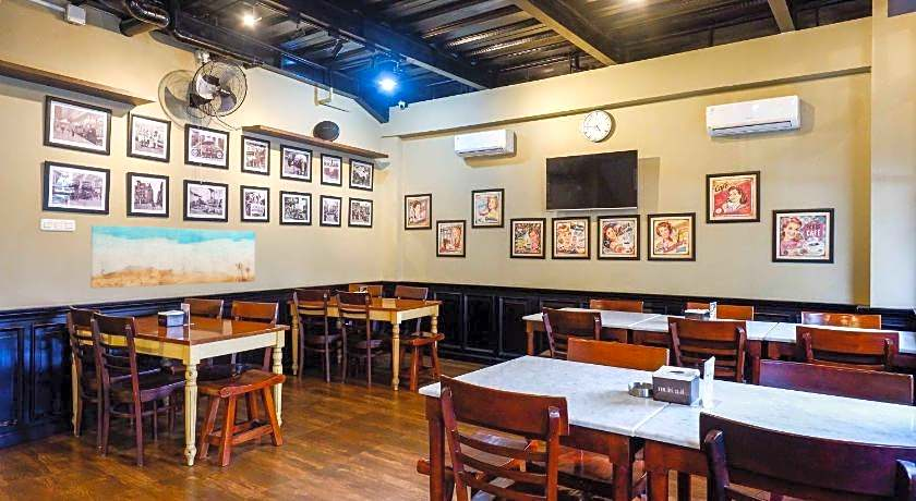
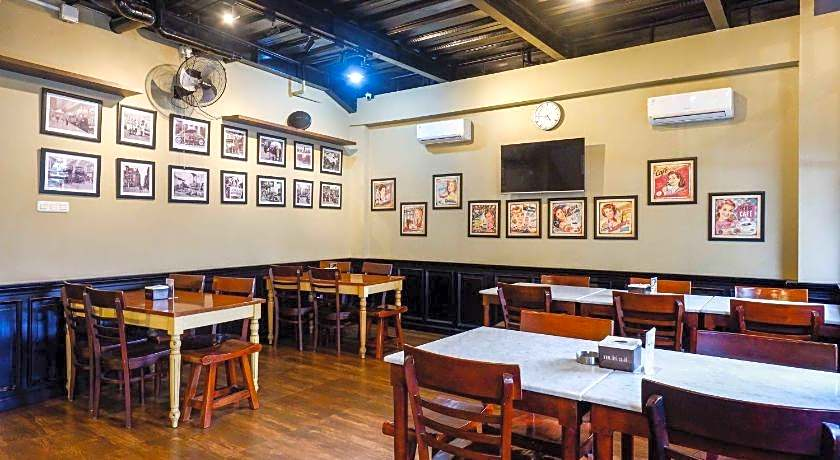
- wall art (181, 256)
